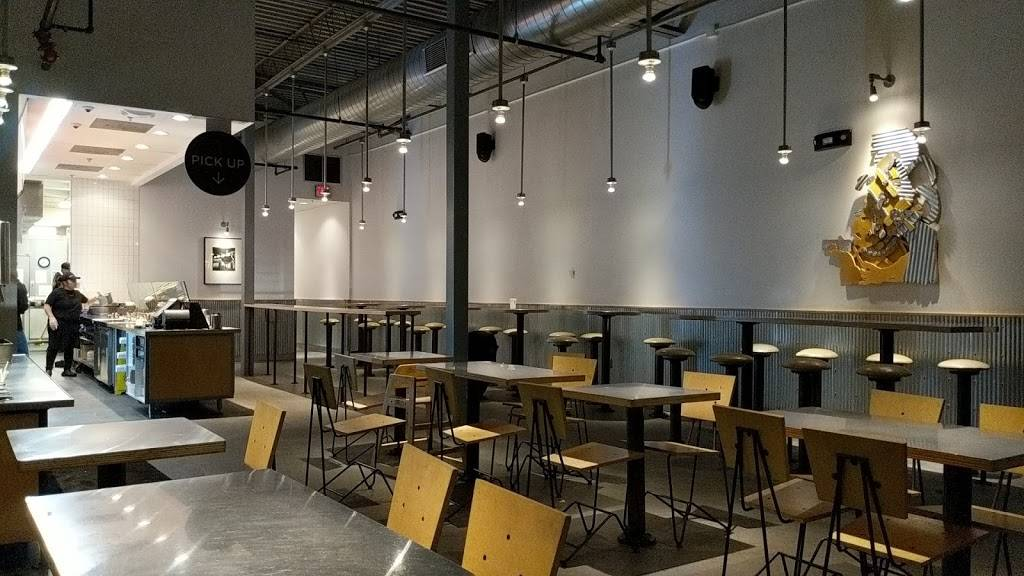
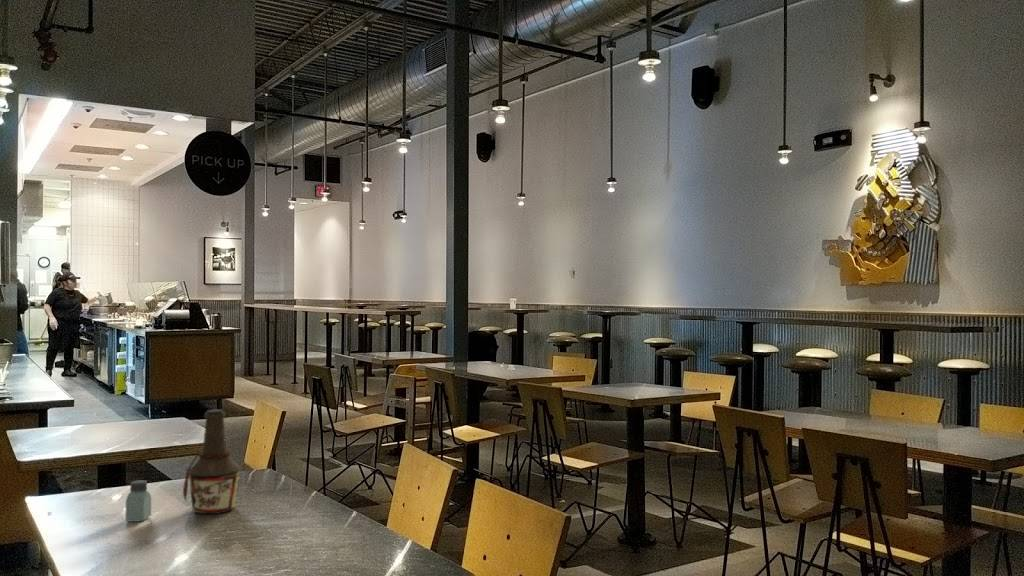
+ saltshaker (138, 500)
+ bottle (211, 459)
